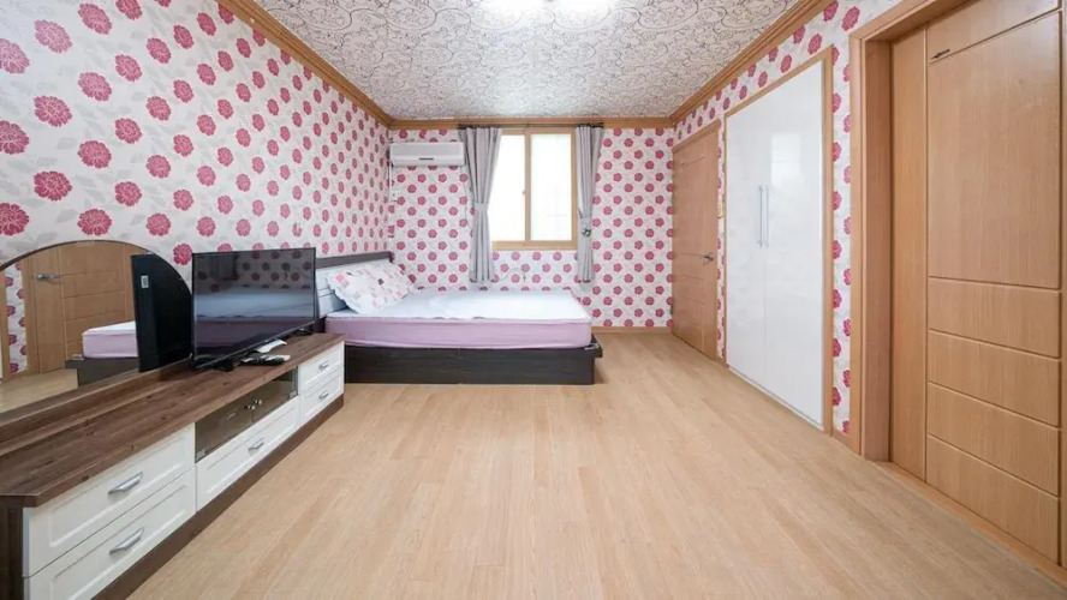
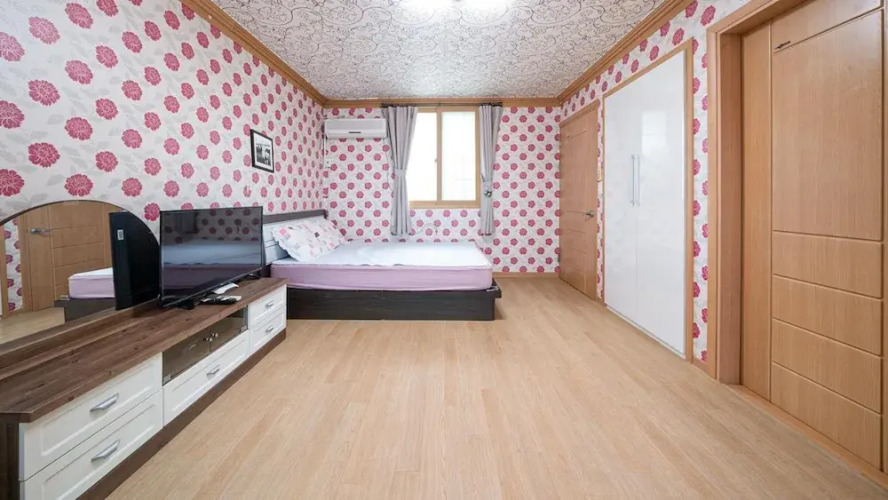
+ picture frame (262, 152)
